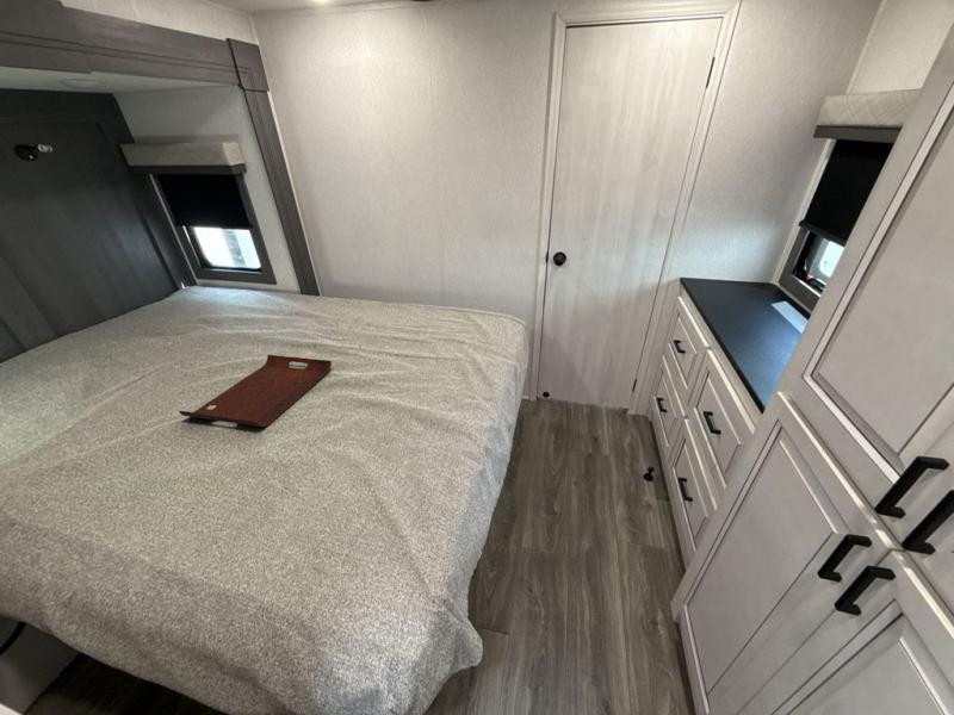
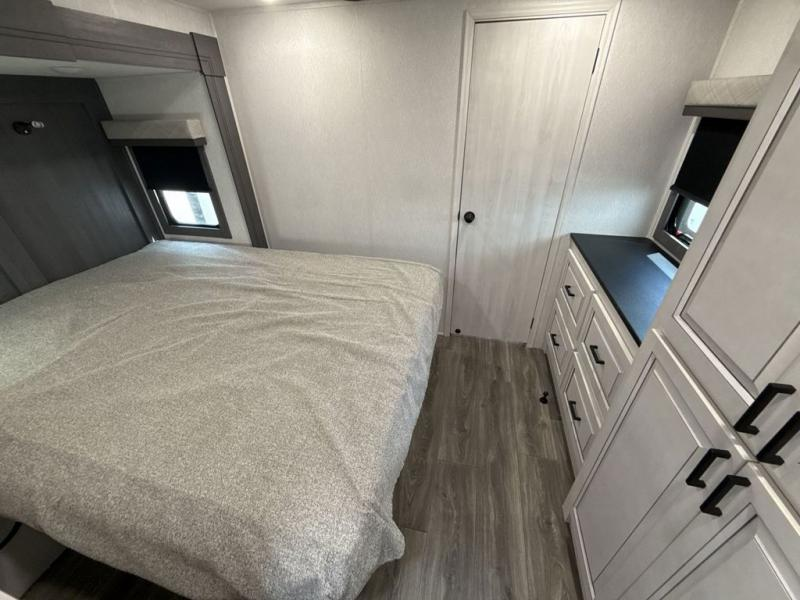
- serving tray (264, 387)
